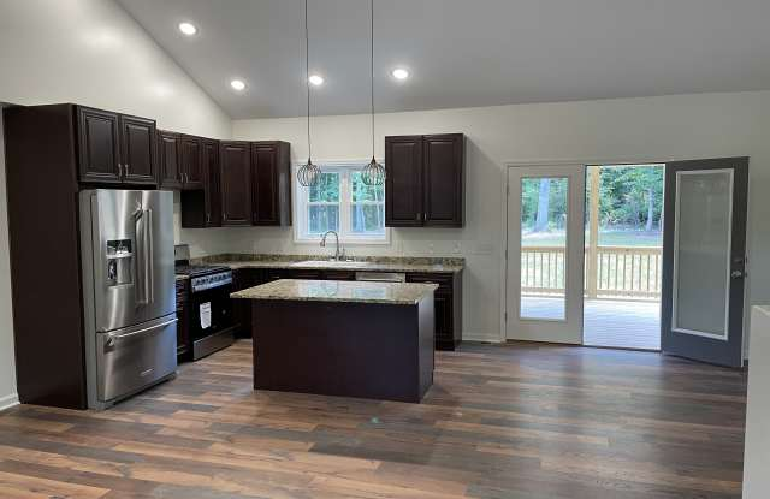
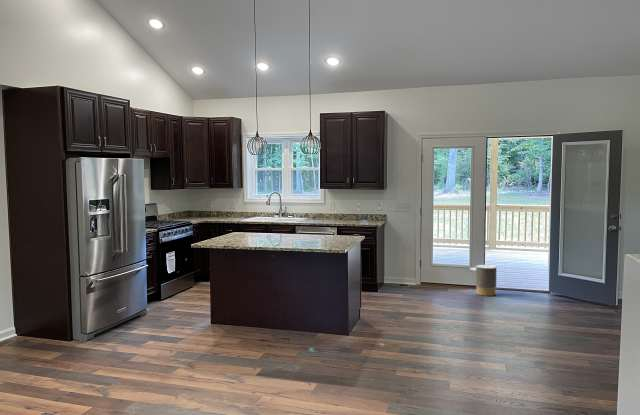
+ trash can (482, 279)
